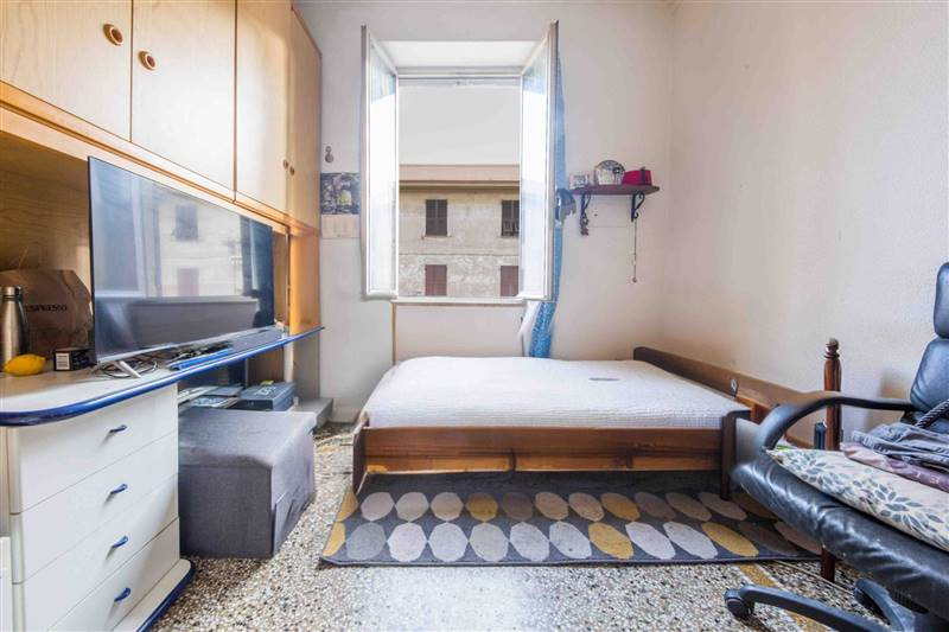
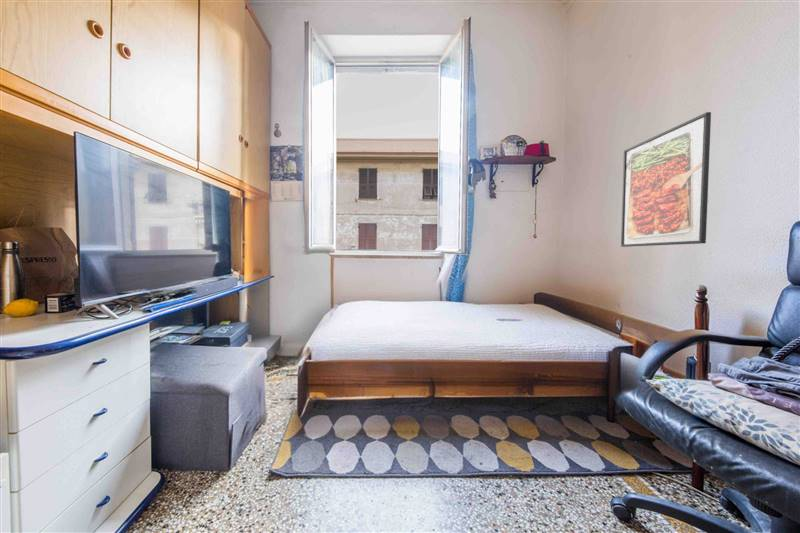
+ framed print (658, 190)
